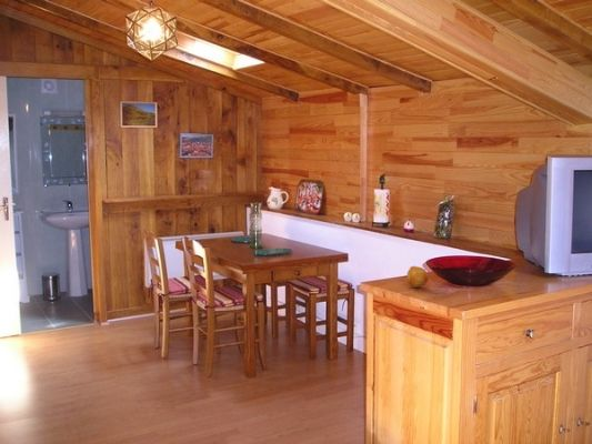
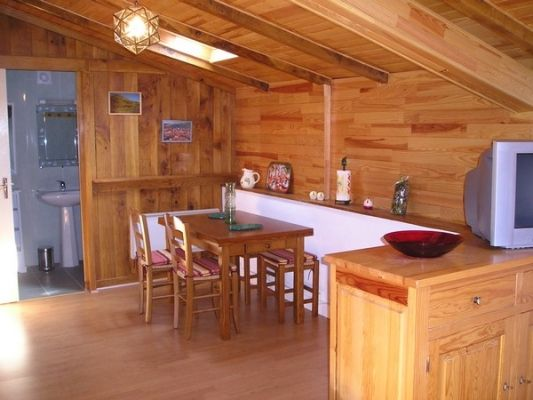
- fruit (417, 276)
